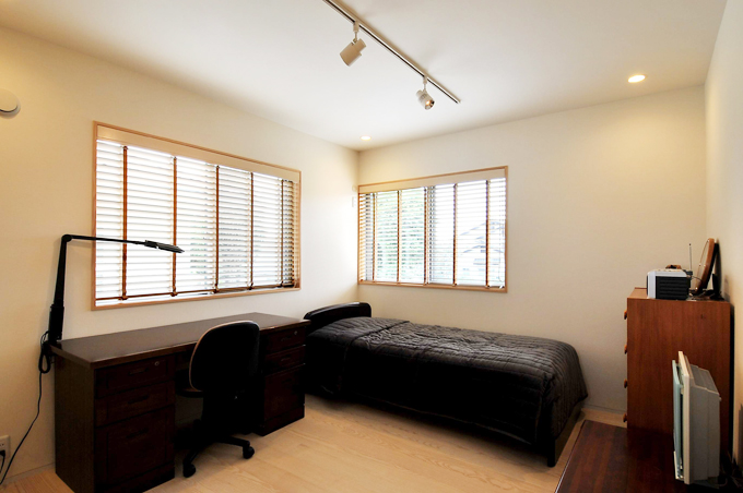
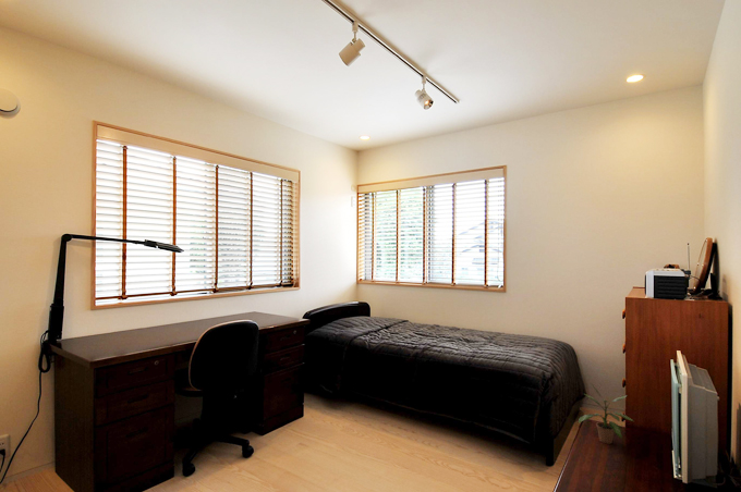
+ potted plant (603, 408)
